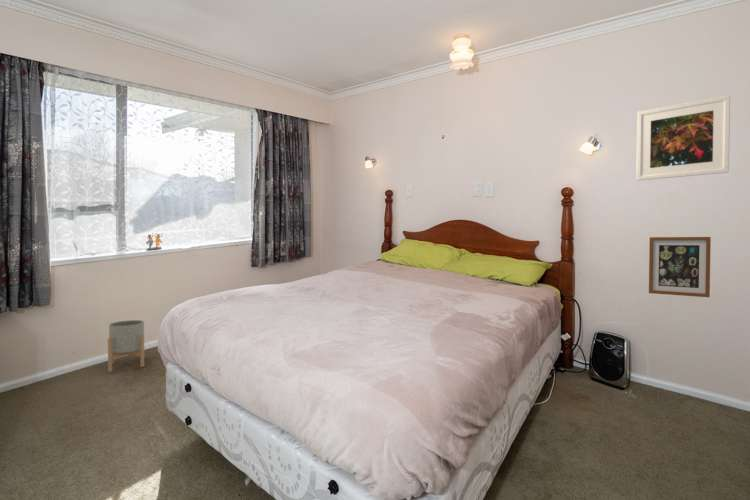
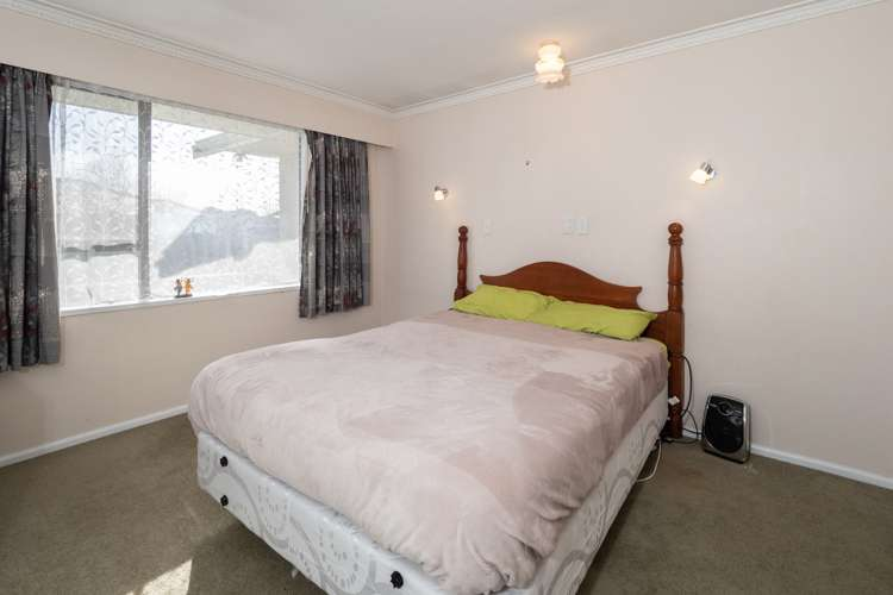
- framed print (680, 140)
- wall art (678, 266)
- planter (126, 344)
